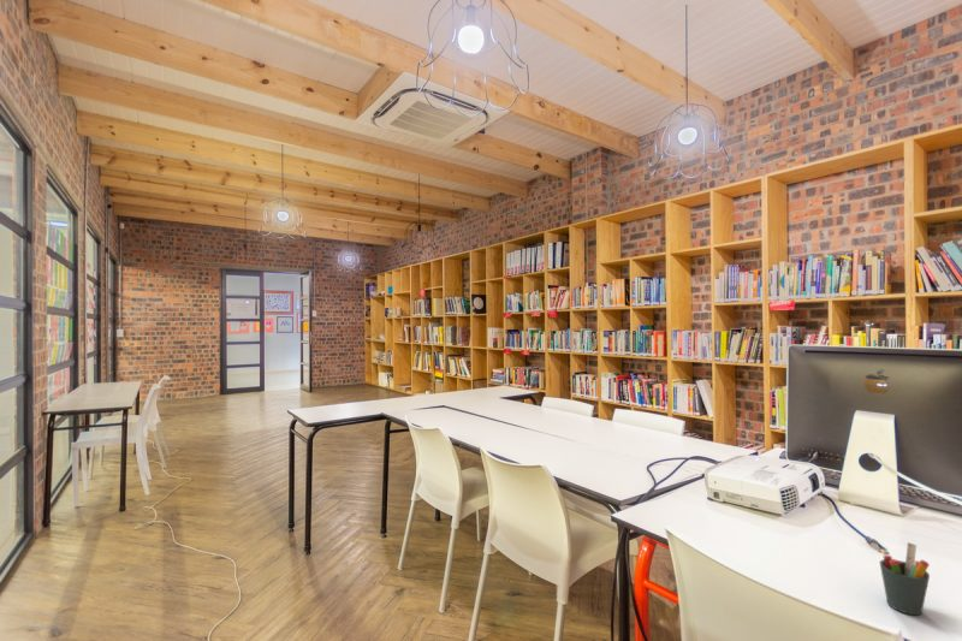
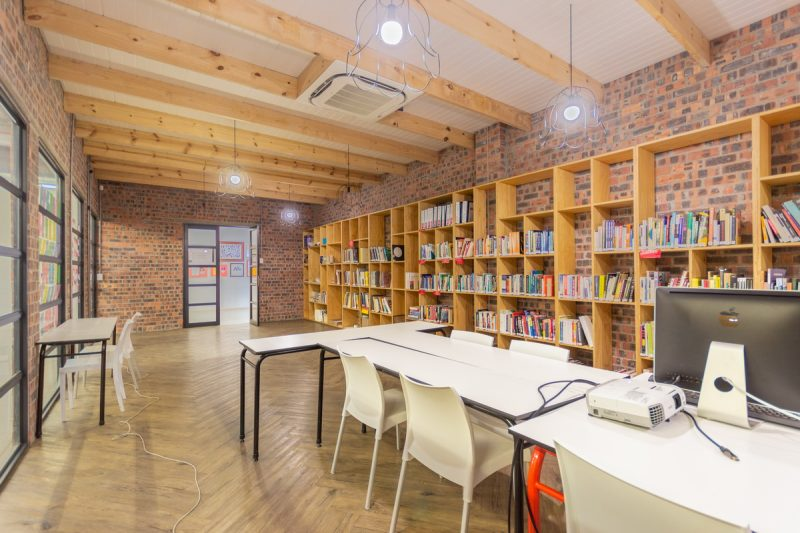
- pen holder (904, 577)
